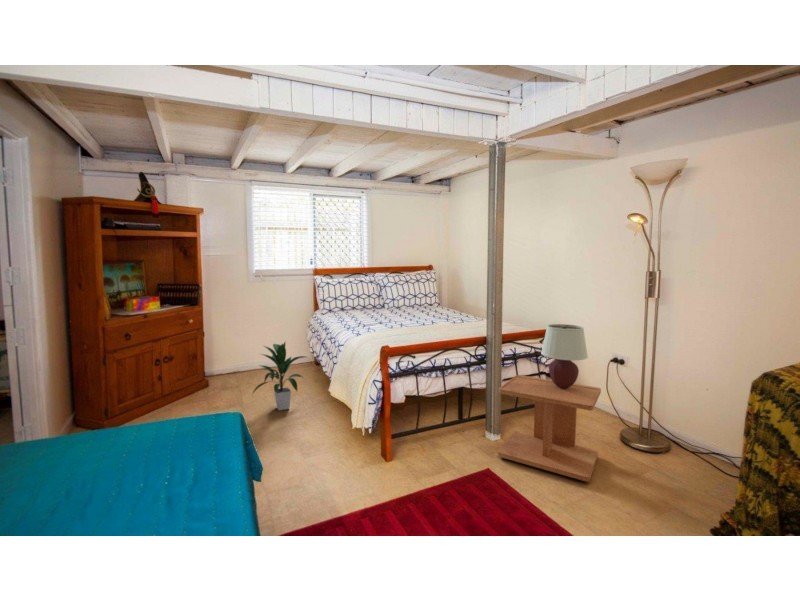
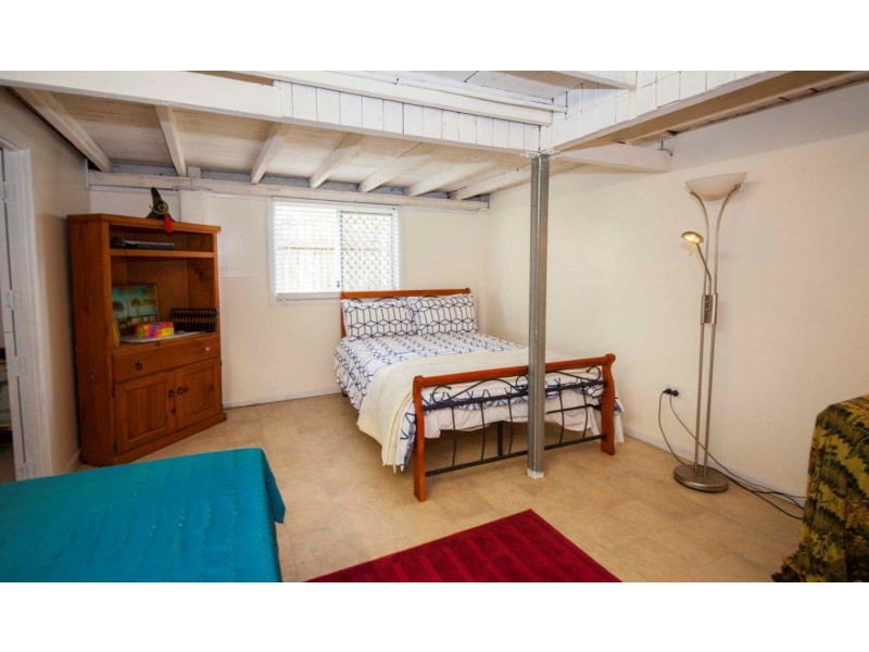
- side table (548, 423)
- table lamp (563, 356)
- indoor plant (280, 374)
